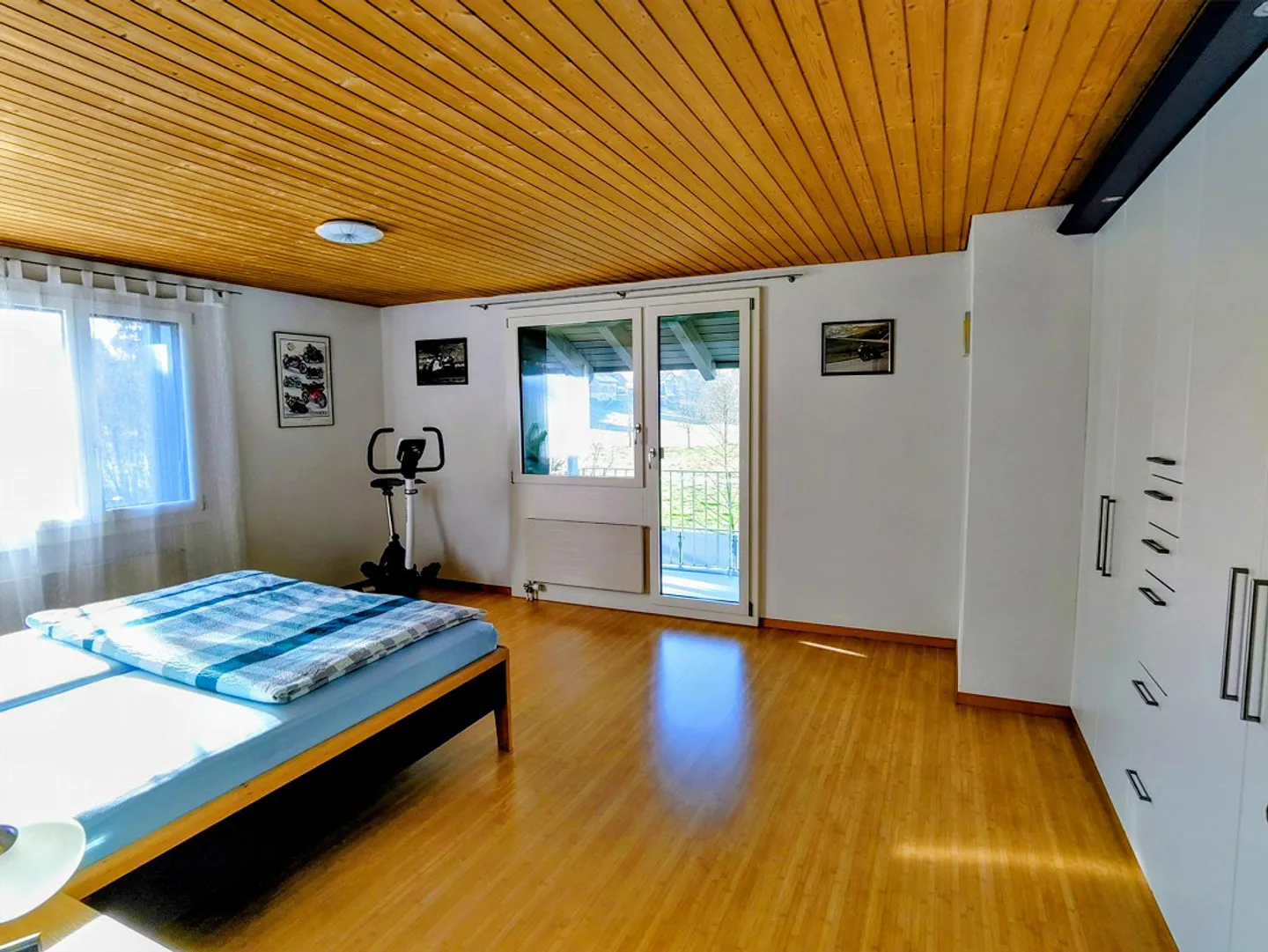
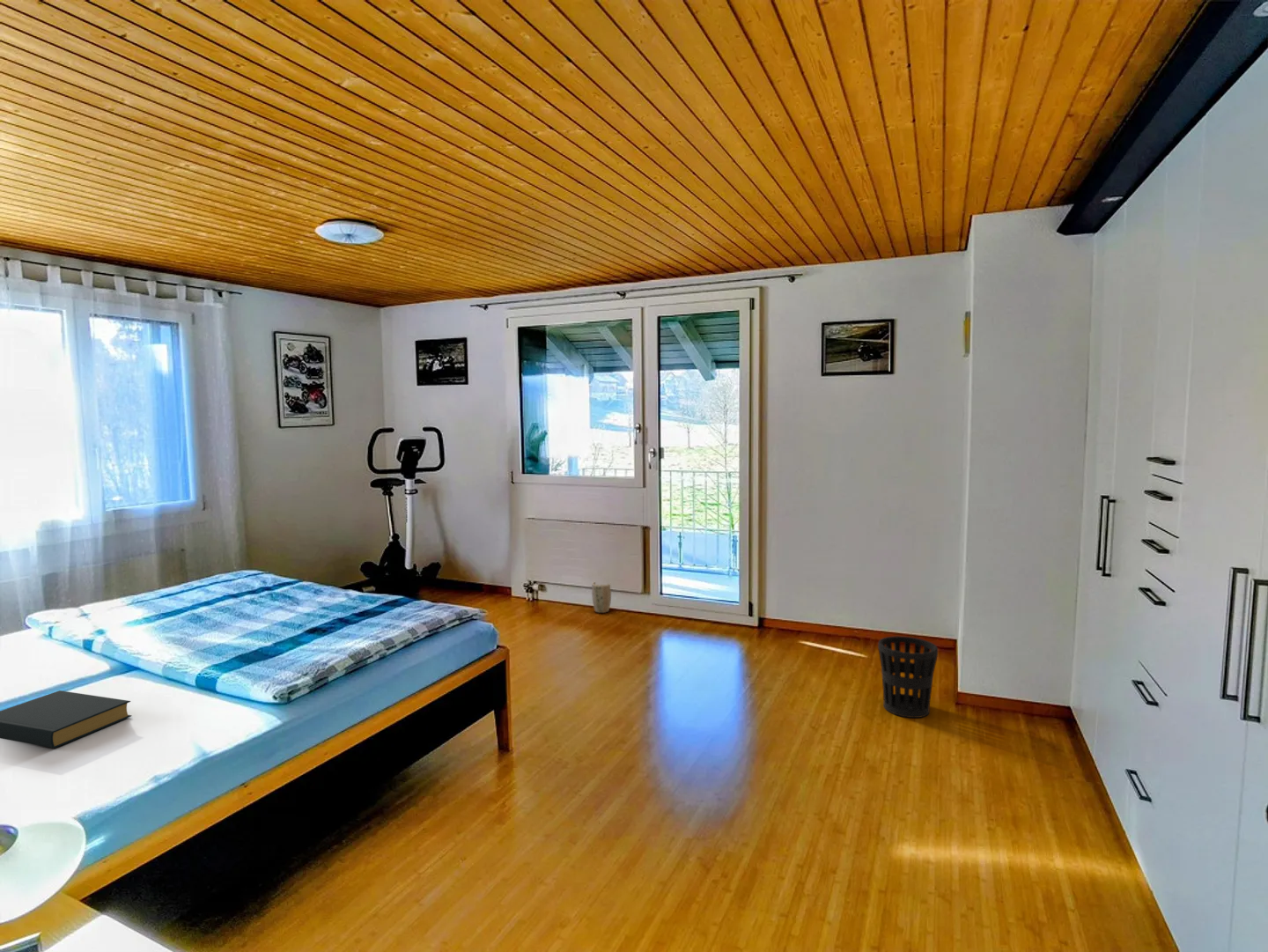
+ hardback book (56, 717)
+ wastebasket (906, 676)
+ plant pot (601, 596)
